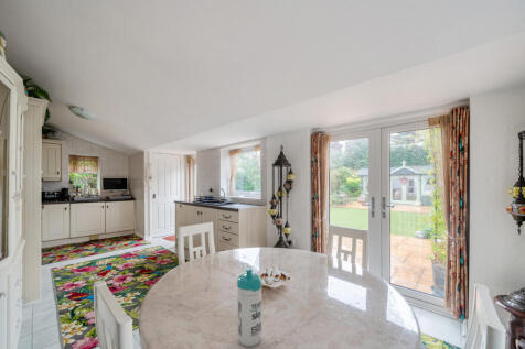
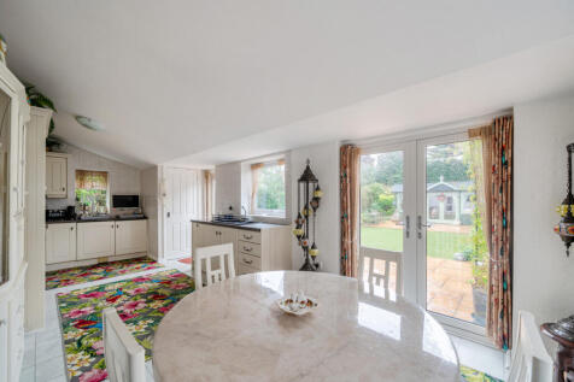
- water bottle (249, 304)
